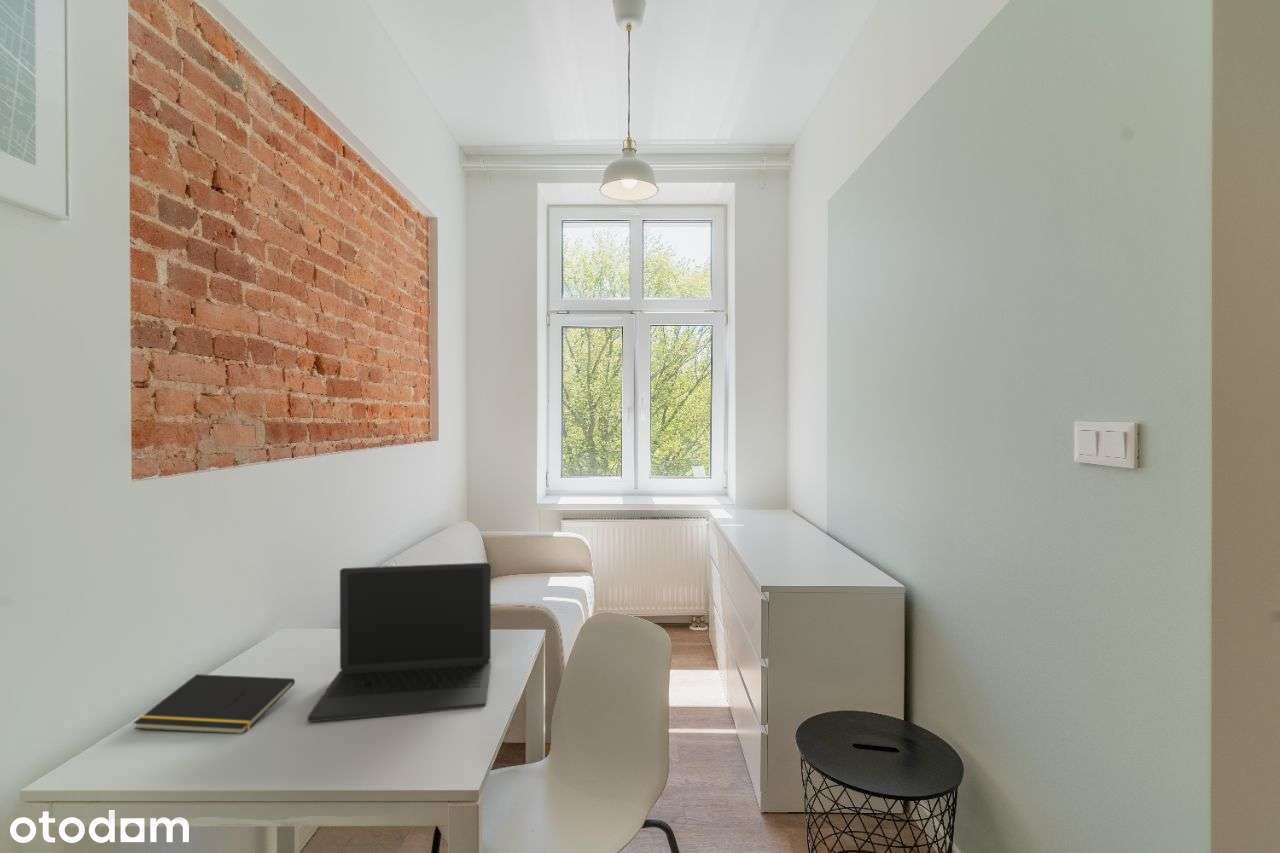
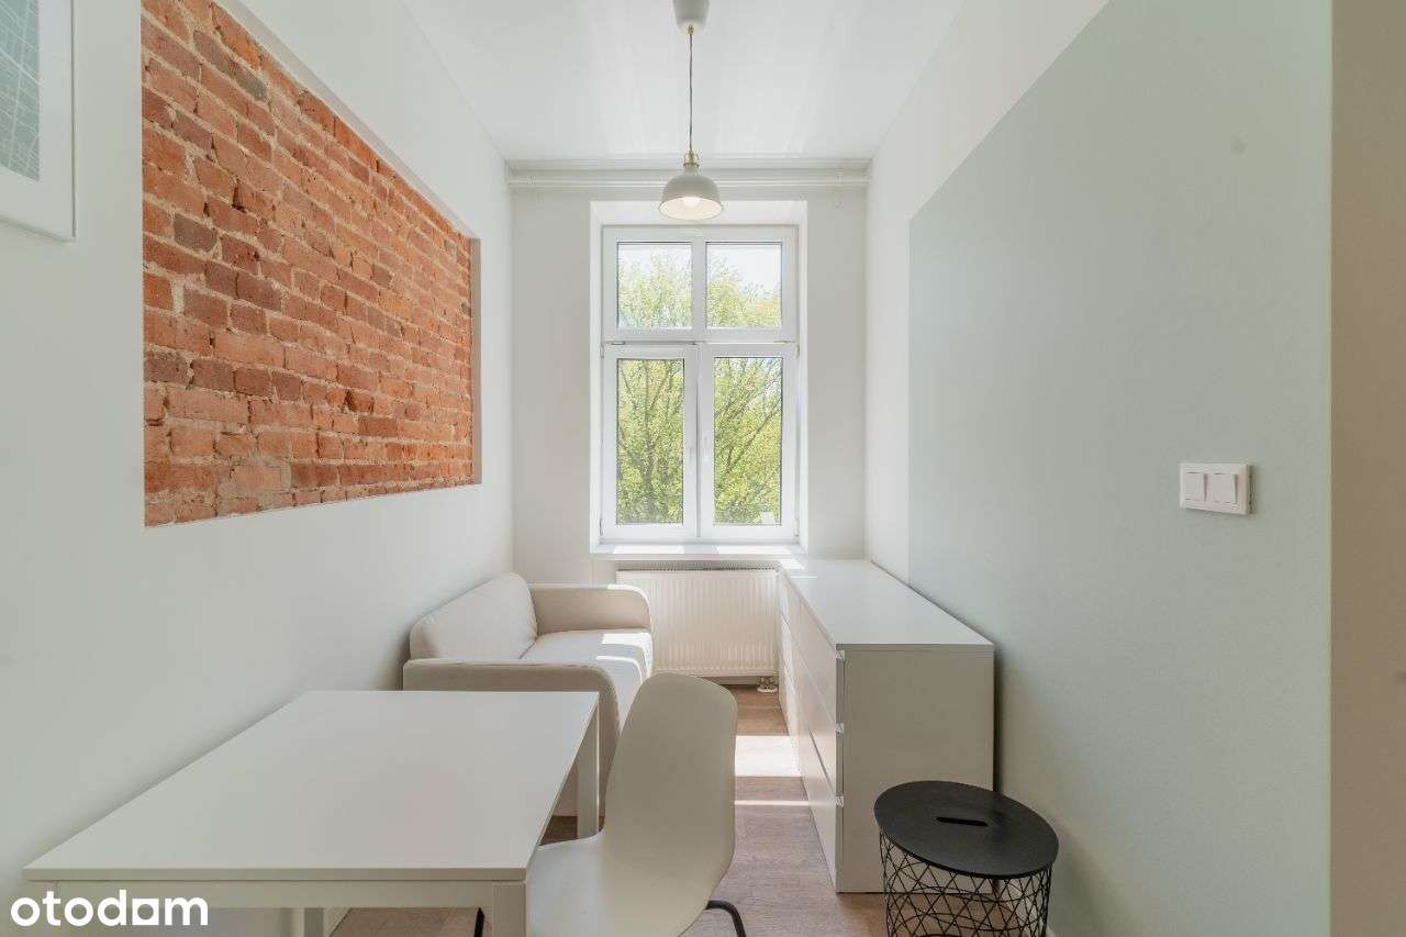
- notepad (218, 702)
- laptop (408, 633)
